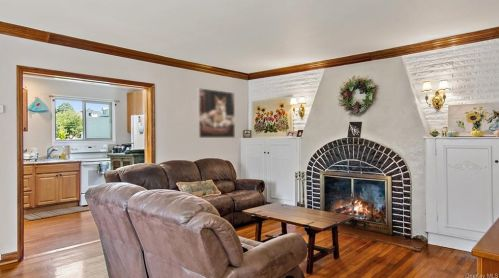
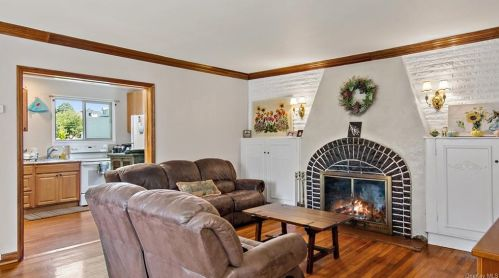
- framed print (217, 114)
